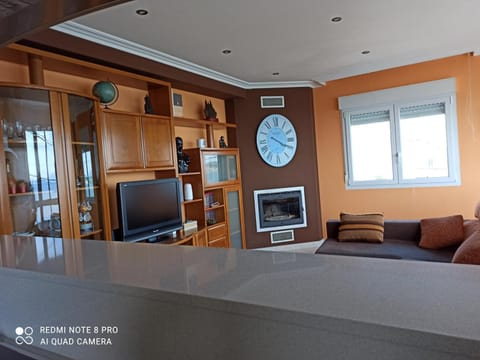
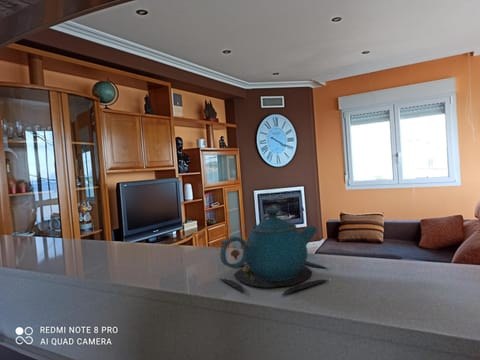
+ teapot (270, 241)
